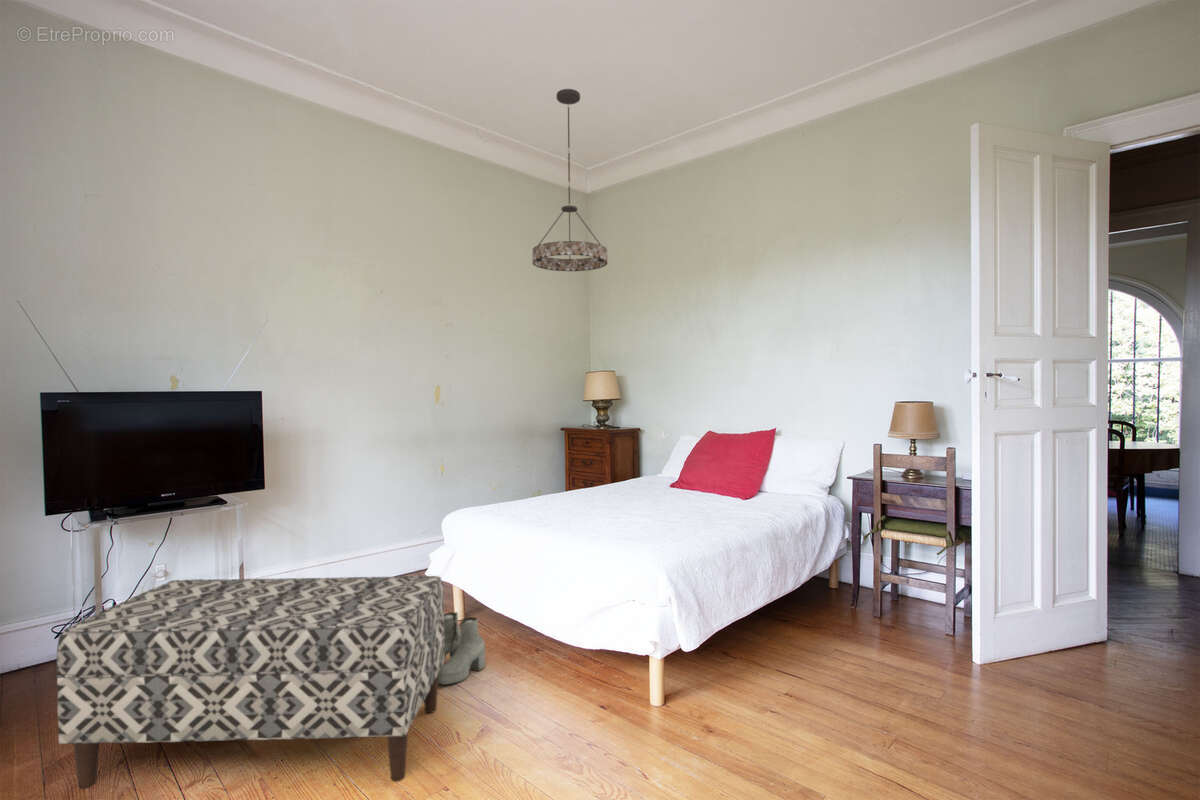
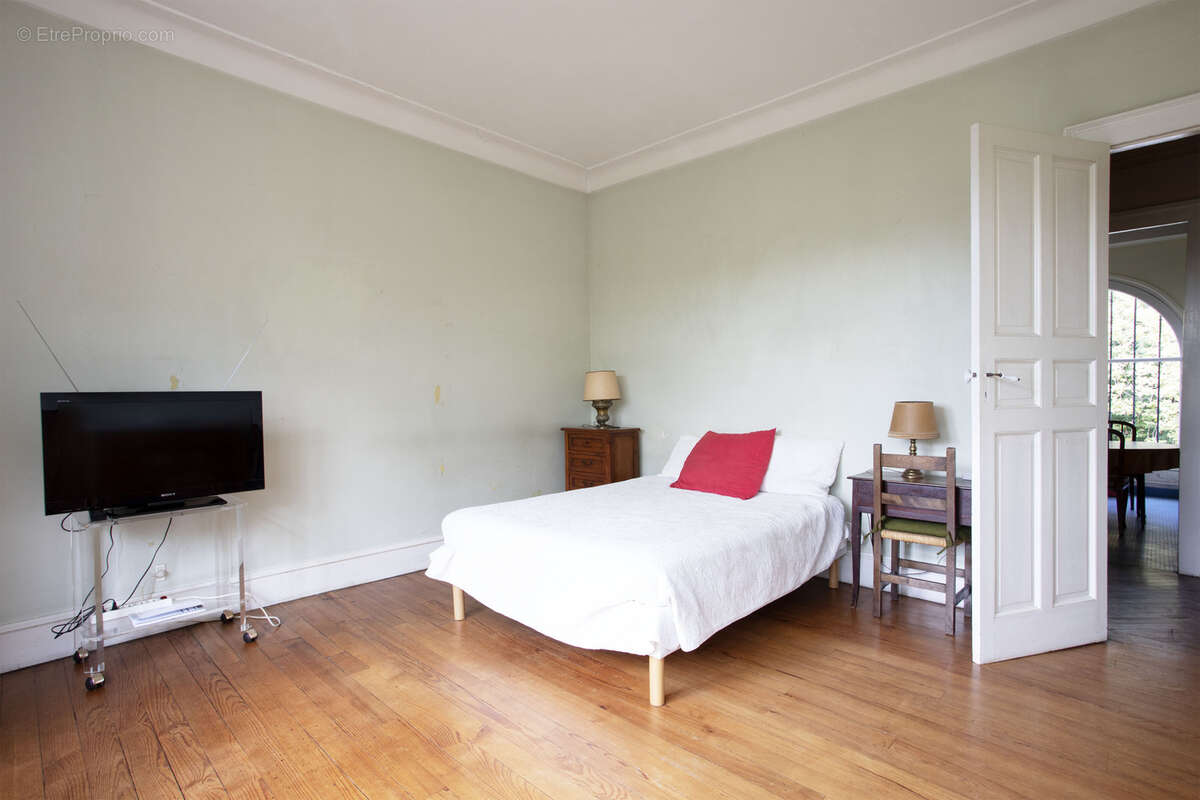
- bench (275, 671)
- boots (451, 645)
- chandelier (569, 179)
